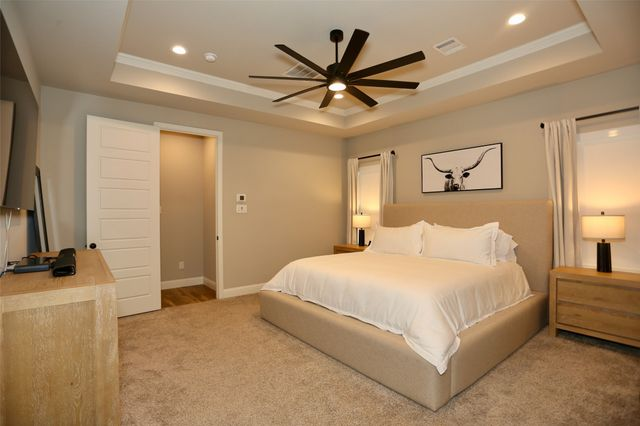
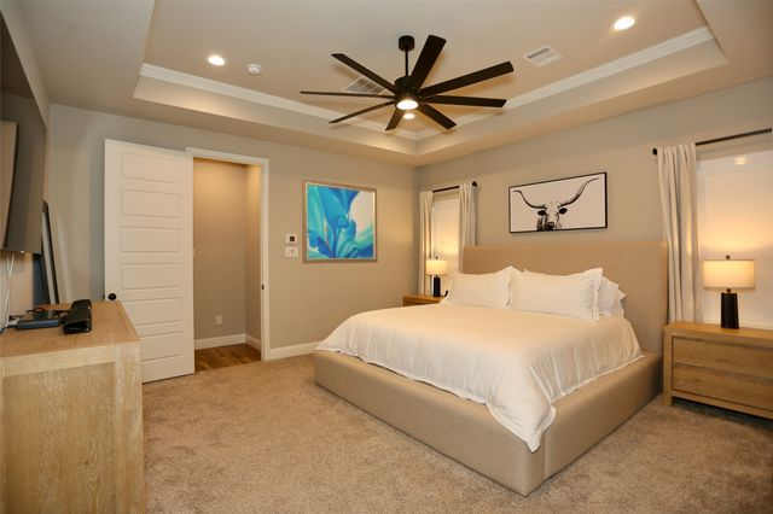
+ wall art (342, 223)
